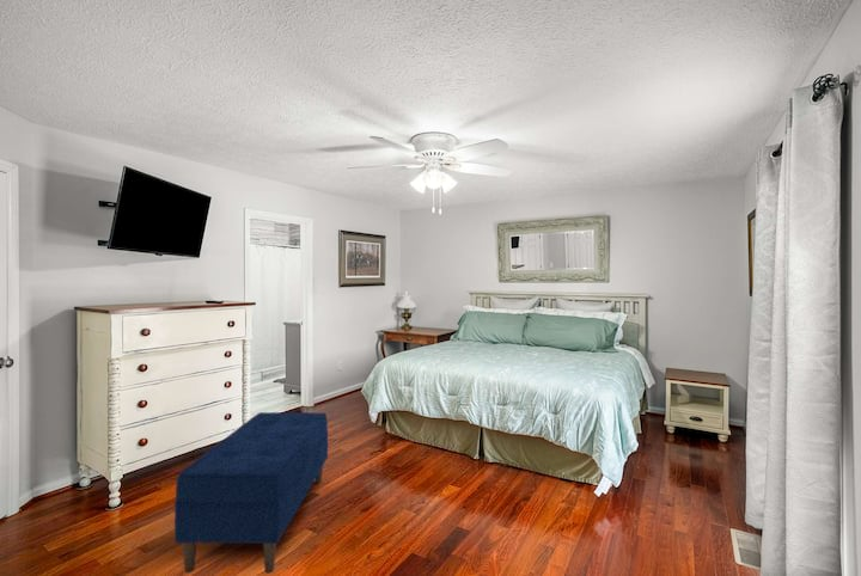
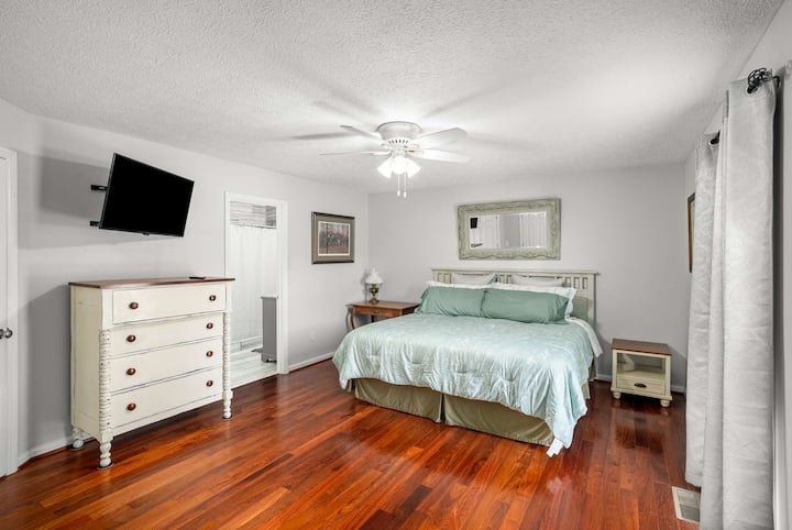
- bench (265, 477)
